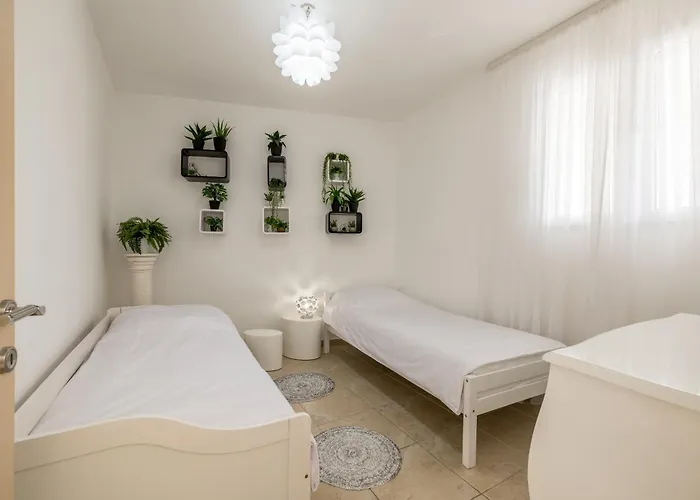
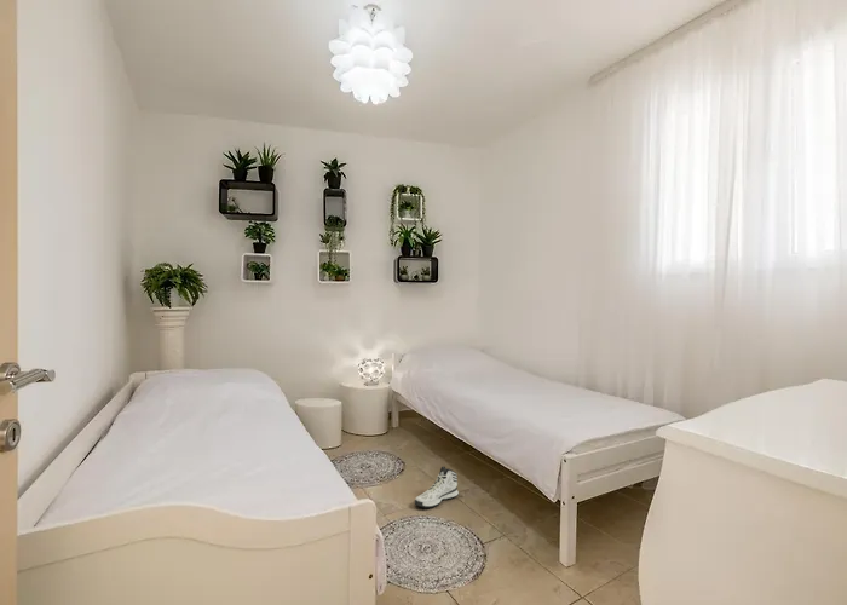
+ sneaker (436, 484)
